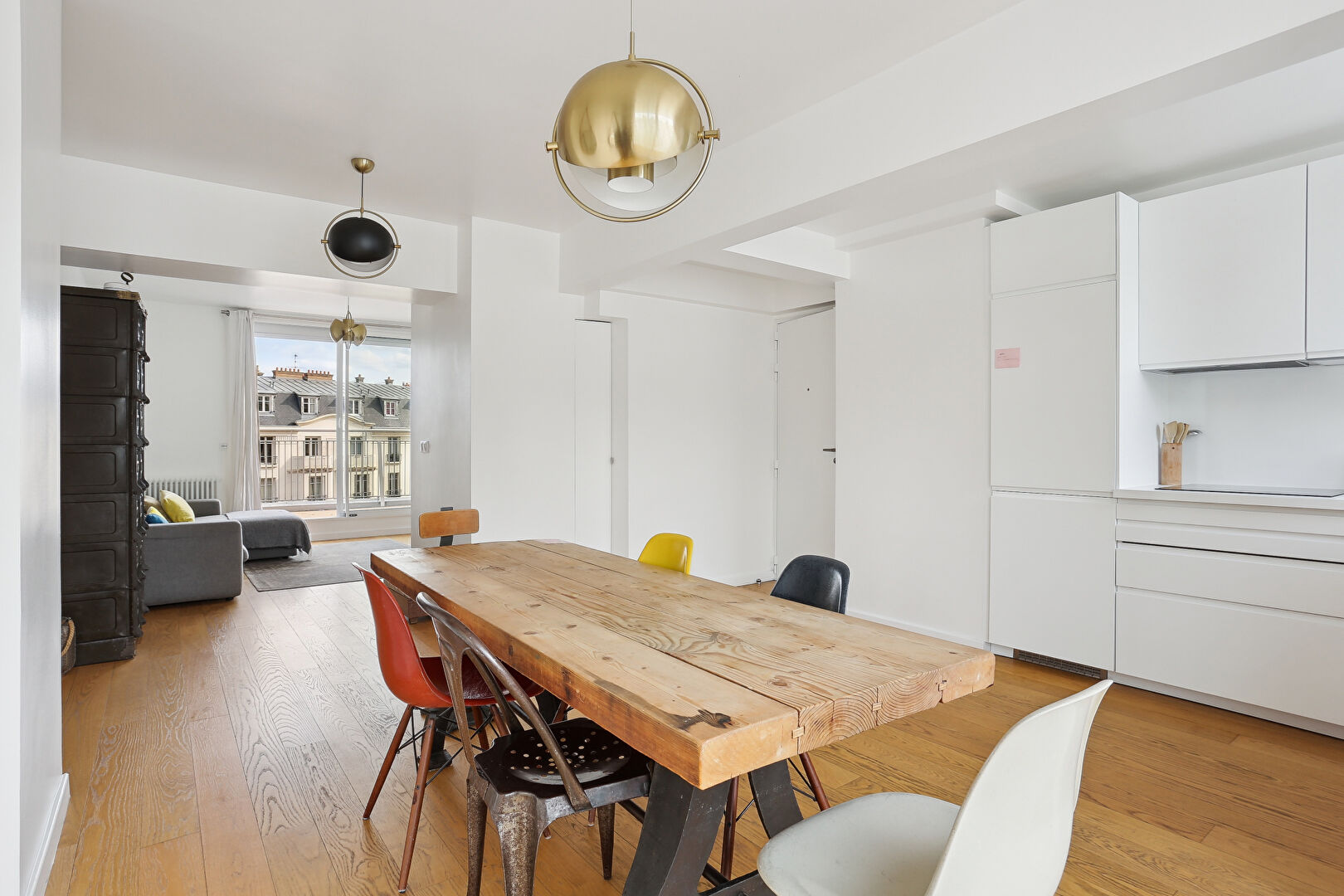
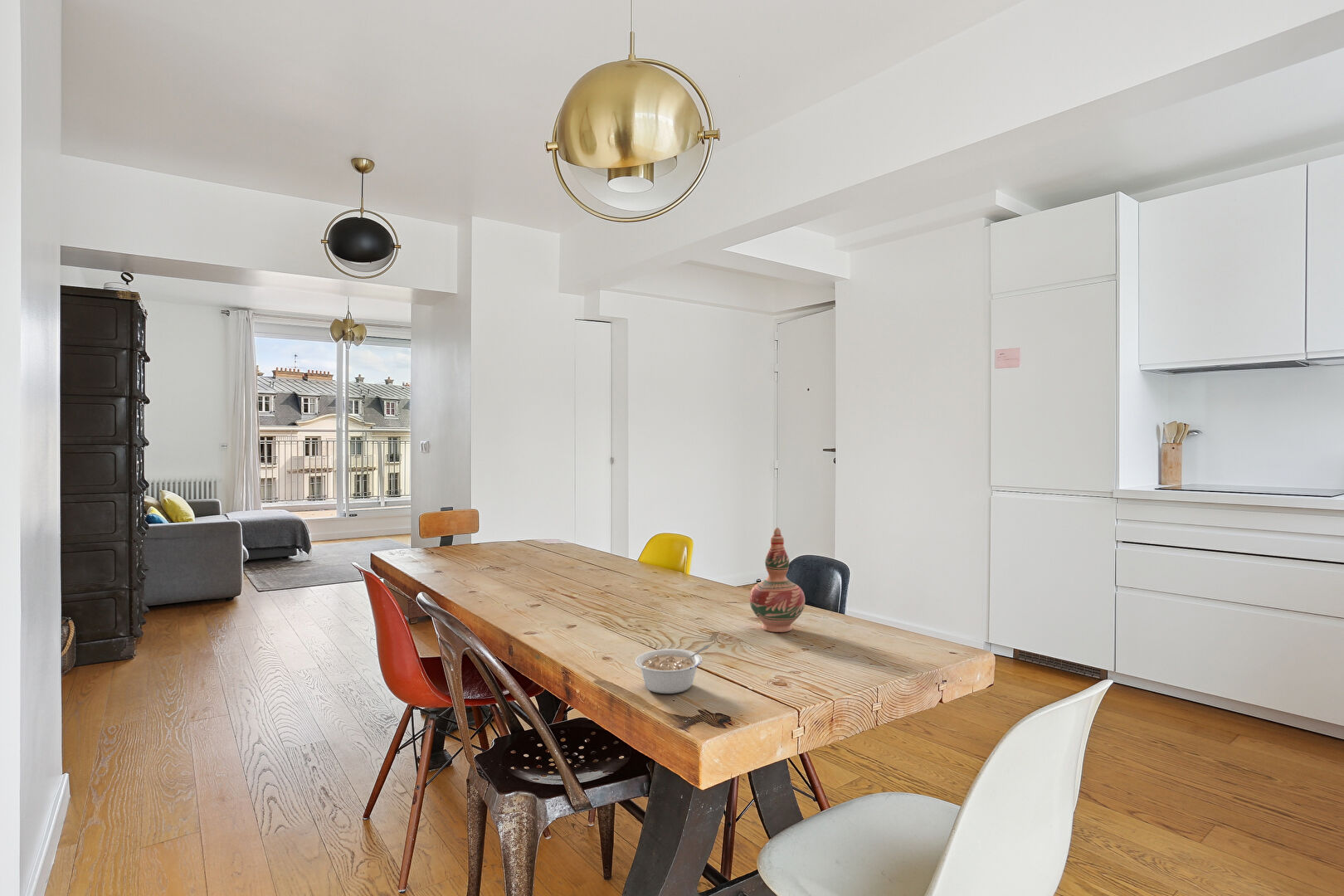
+ legume (670, 669)
+ decorative vase (777, 577)
